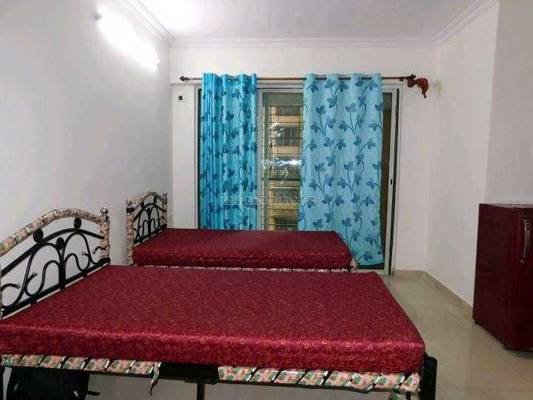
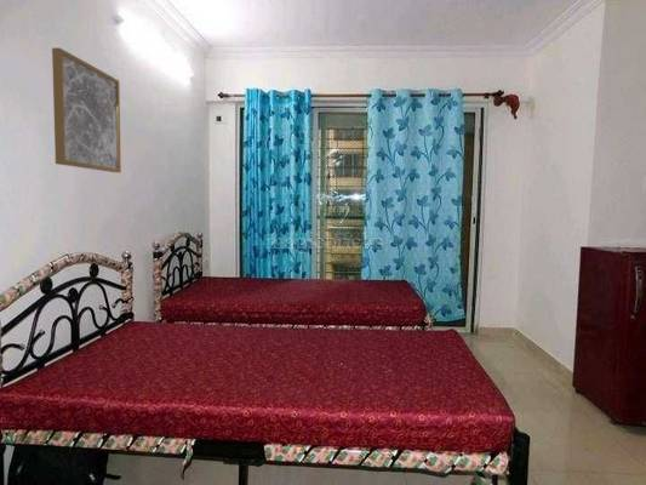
+ wall art (90, 118)
